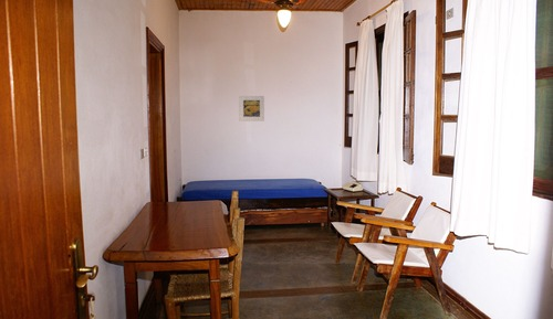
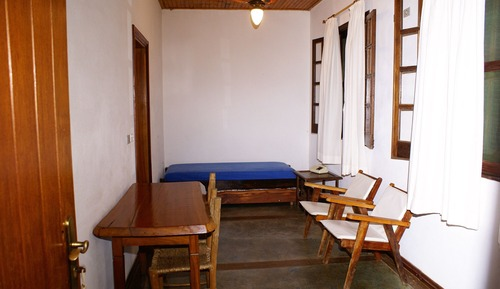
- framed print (251, 108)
